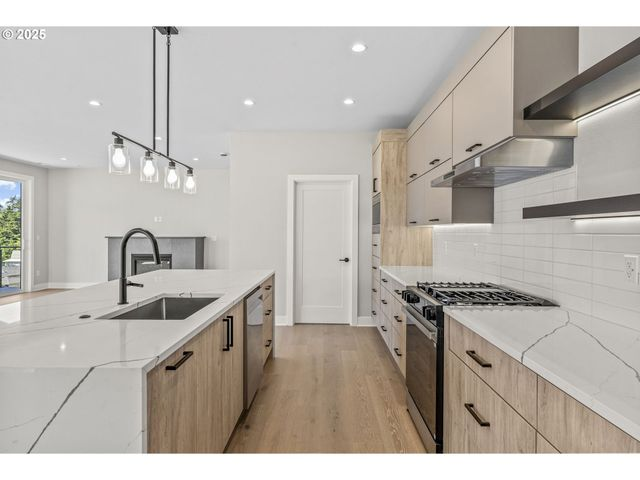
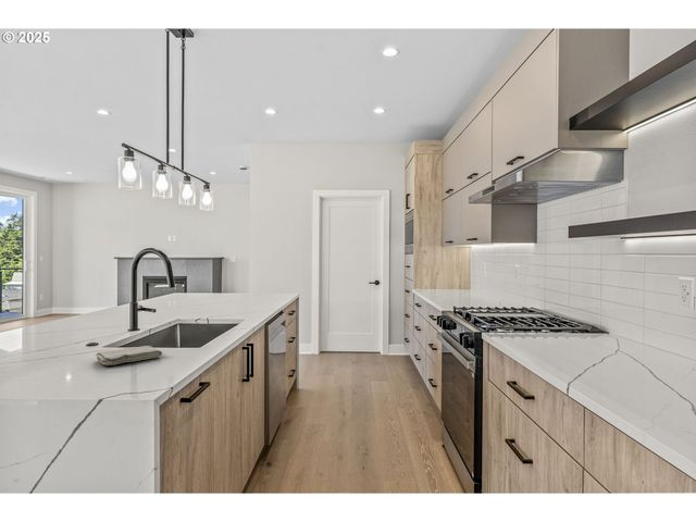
+ washcloth (128, 353)
